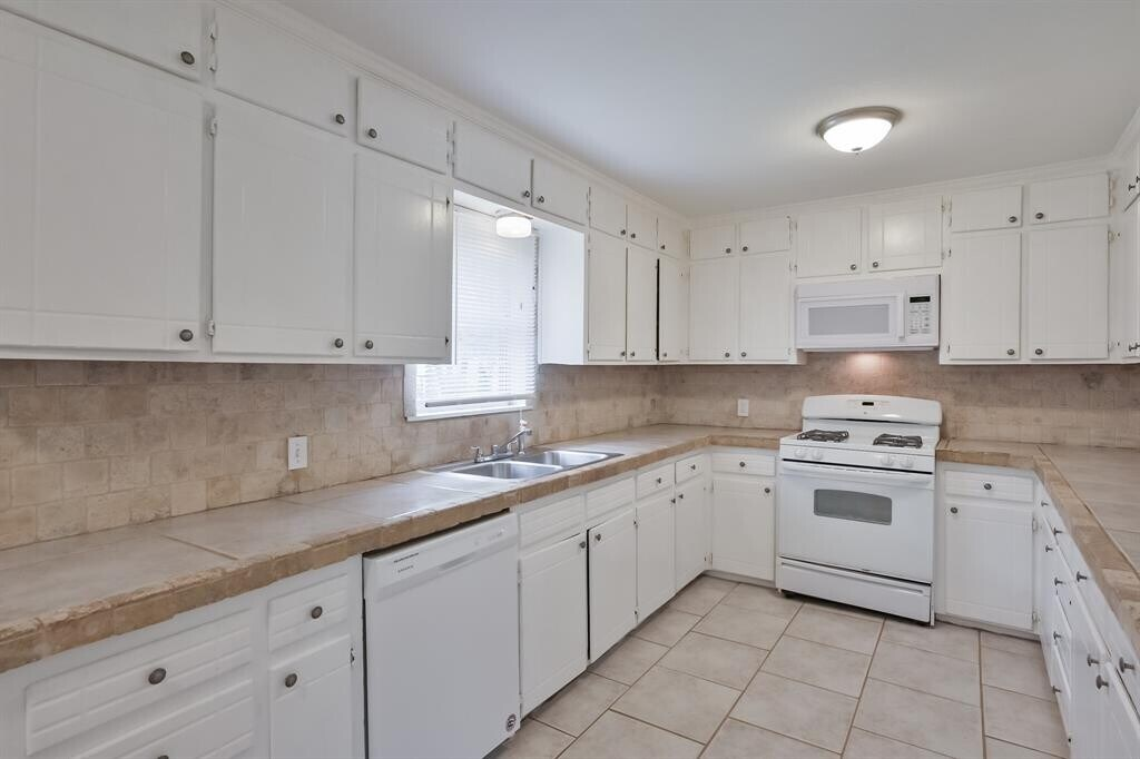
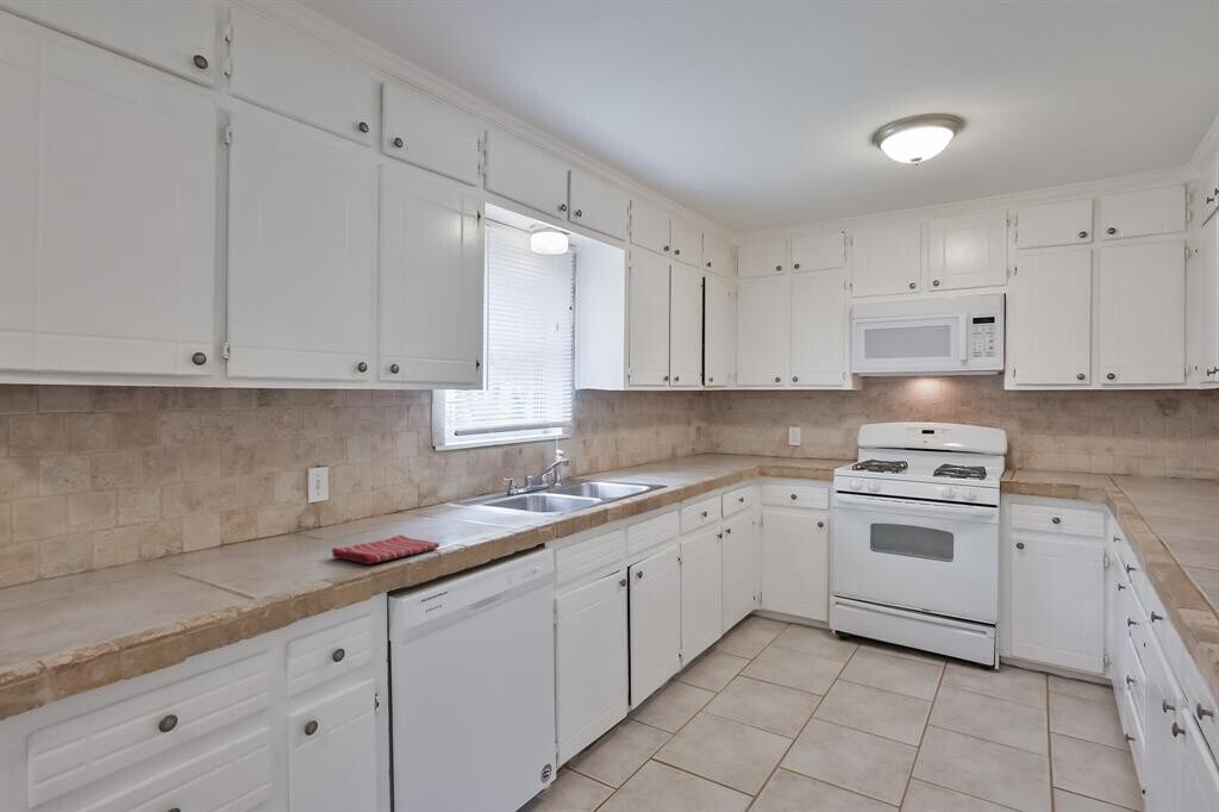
+ dish towel (386, 548)
